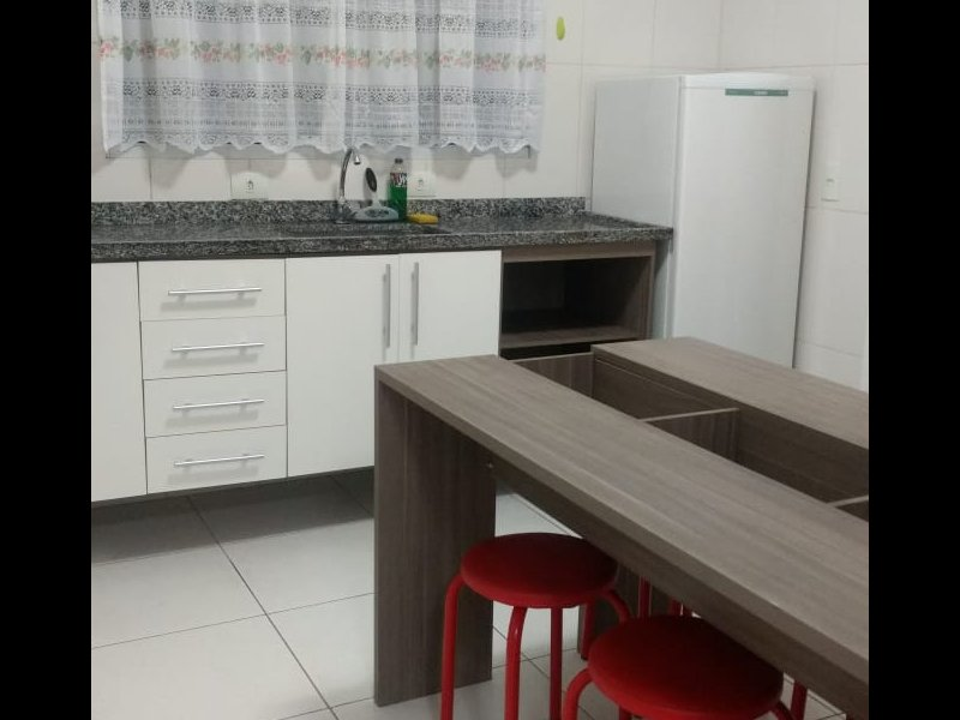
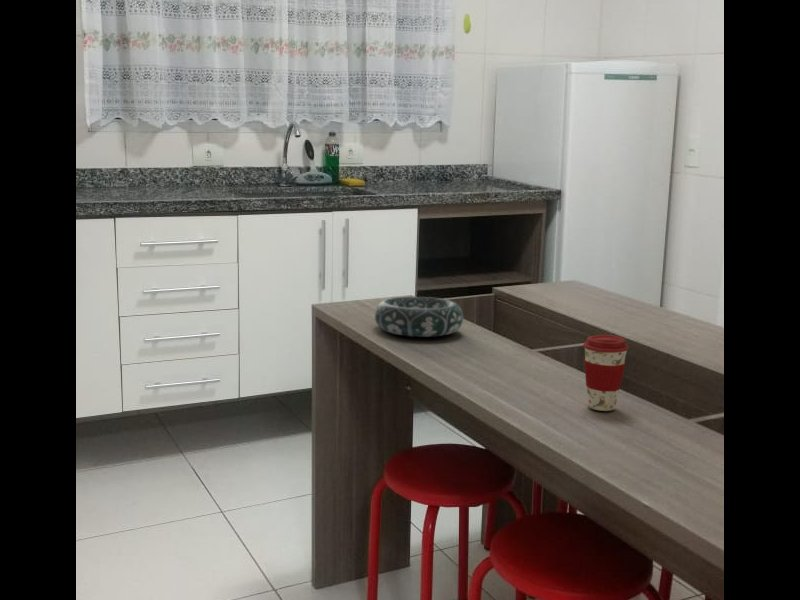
+ decorative bowl (418, 316)
+ coffee cup (603, 373)
